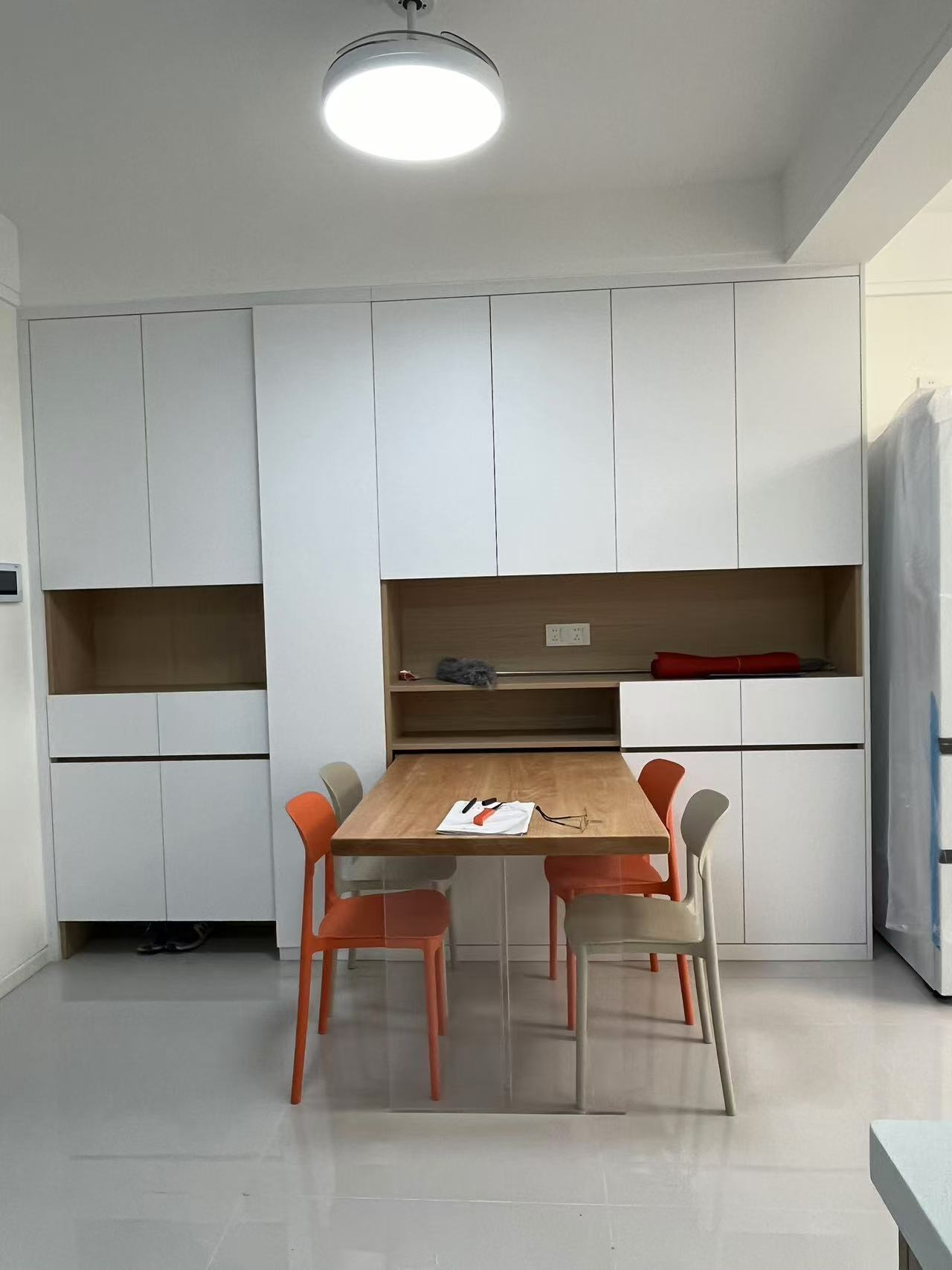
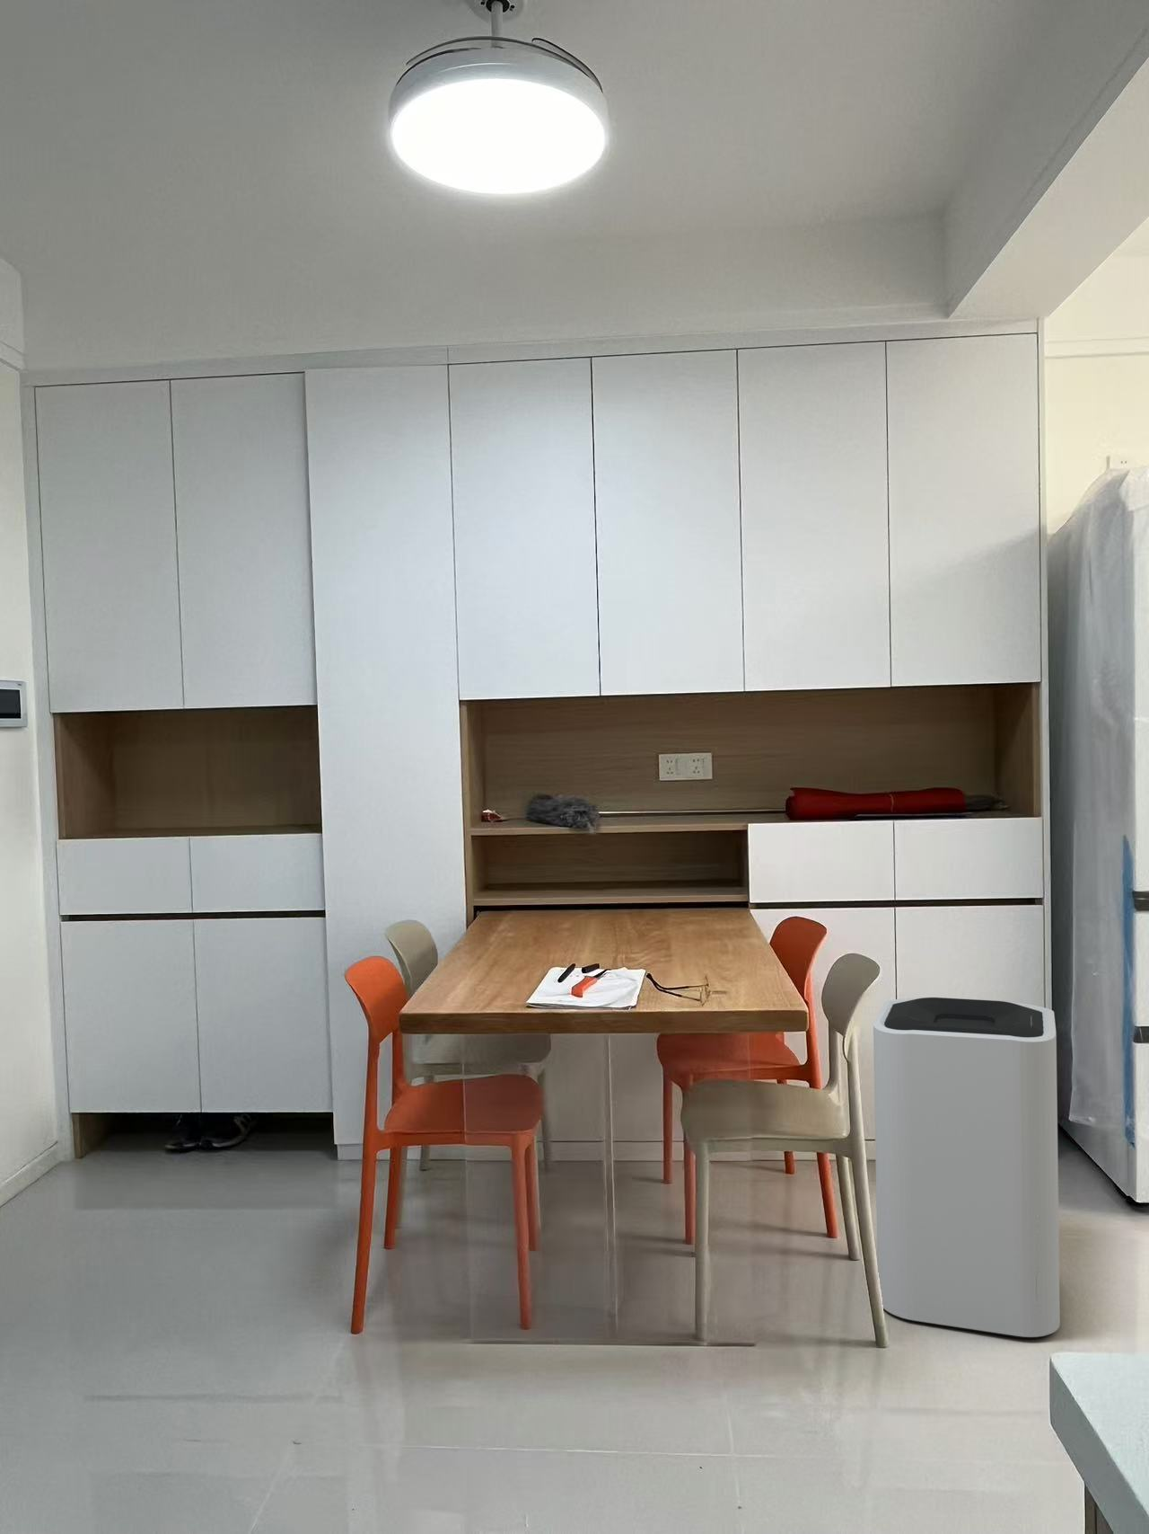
+ trash can (967, 1151)
